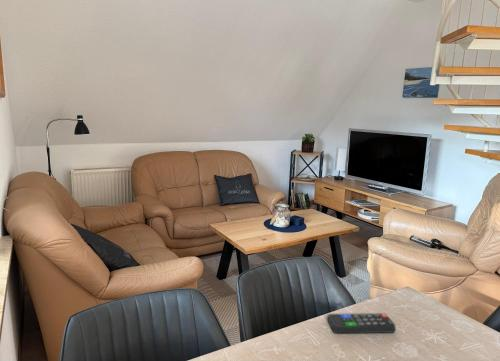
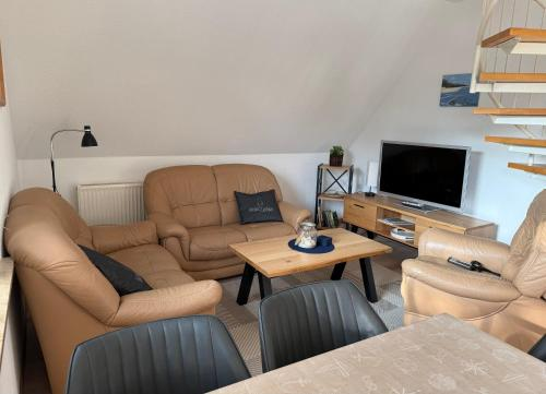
- remote control (360, 322)
